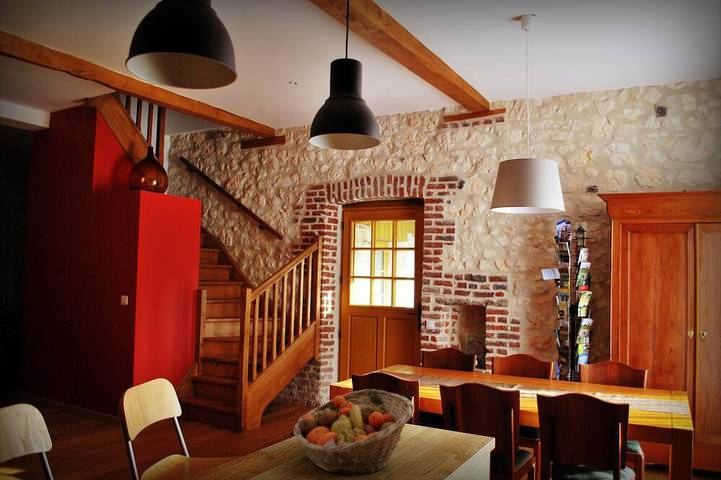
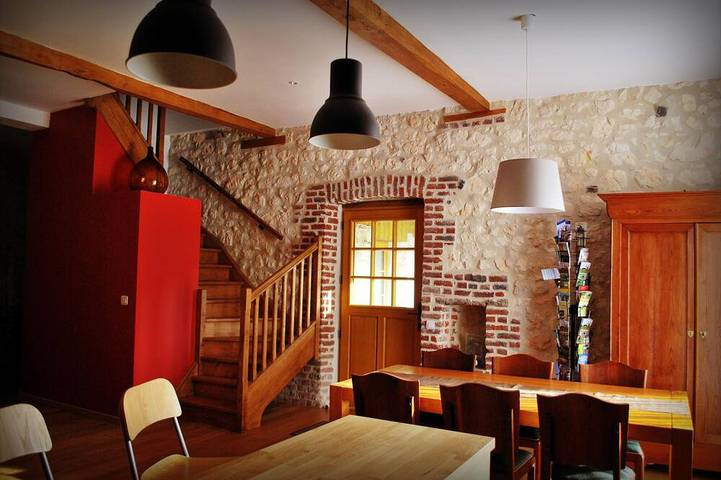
- fruit basket (353, 428)
